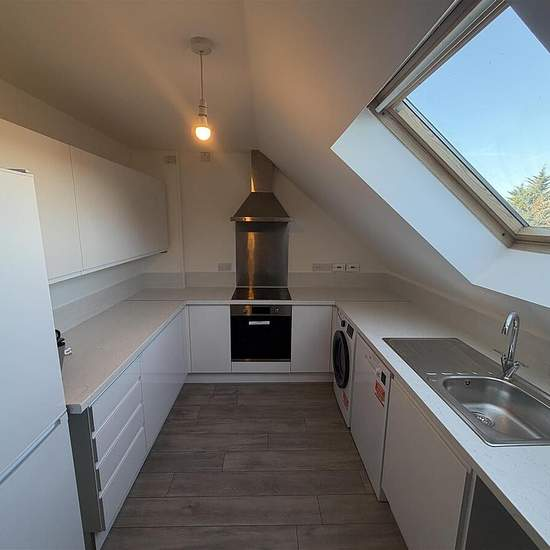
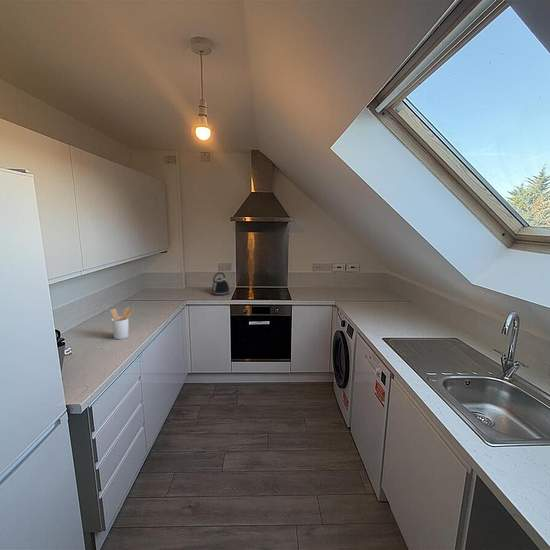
+ kettle (220, 282)
+ utensil holder (123, 322)
